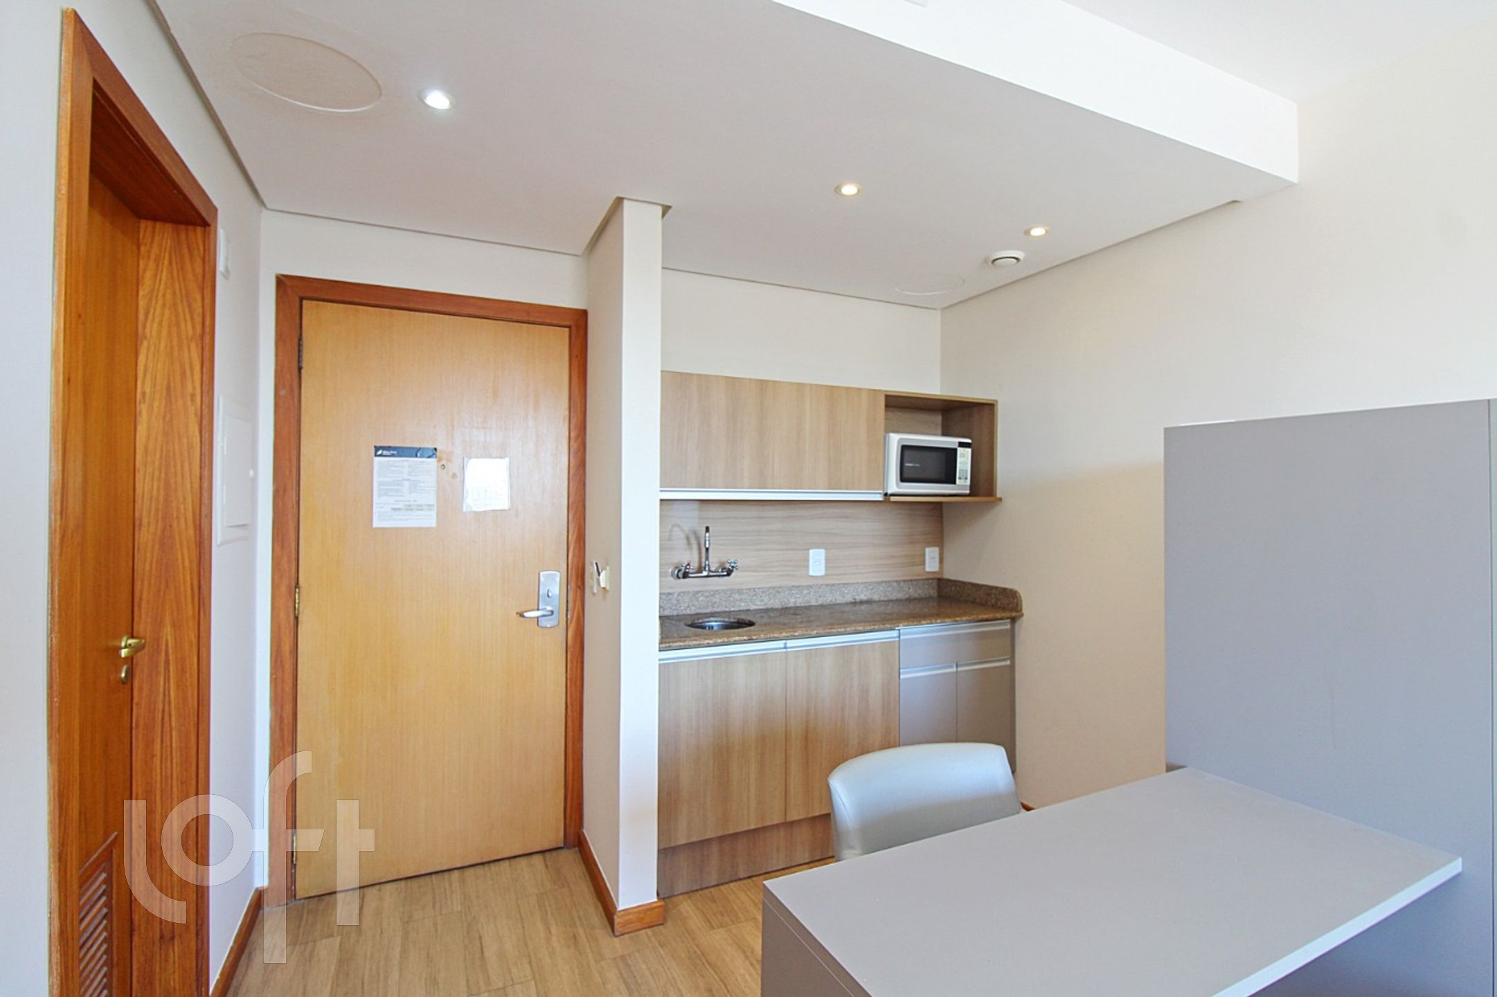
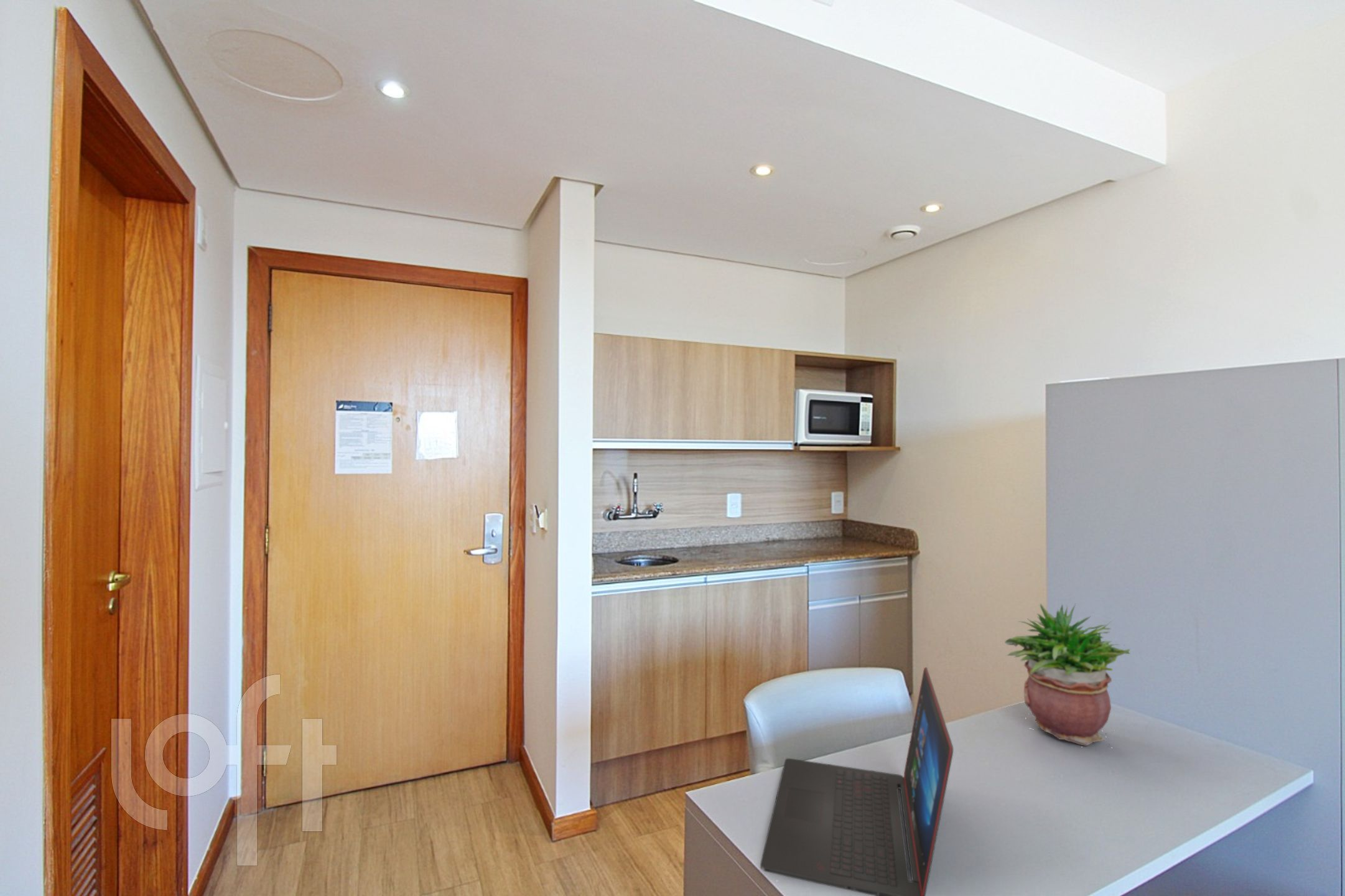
+ laptop (850, 767)
+ potted plant (1068, 670)
